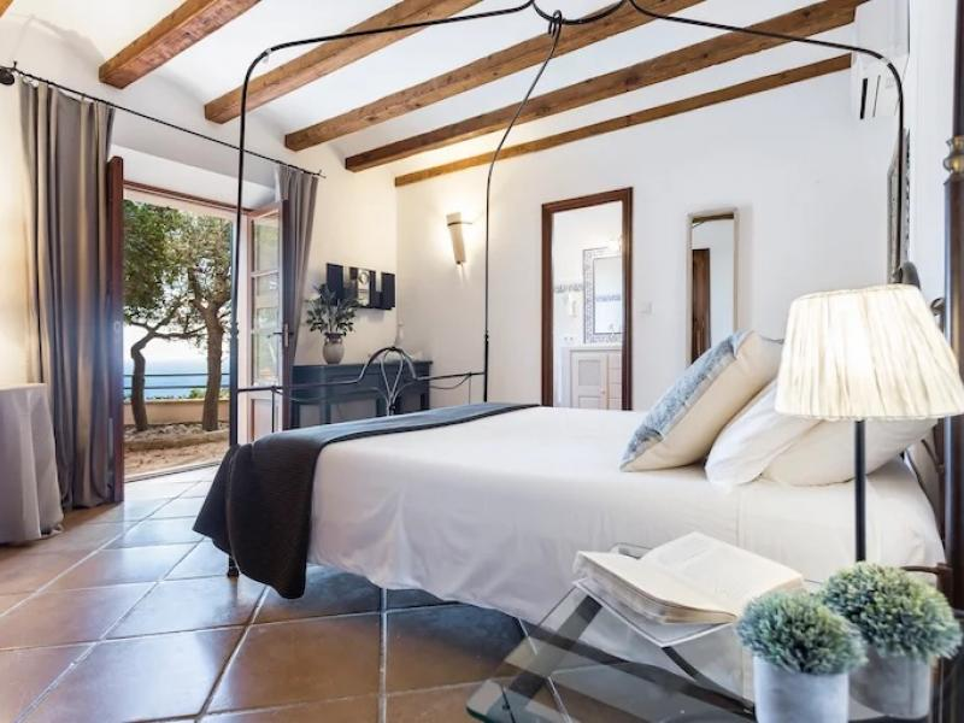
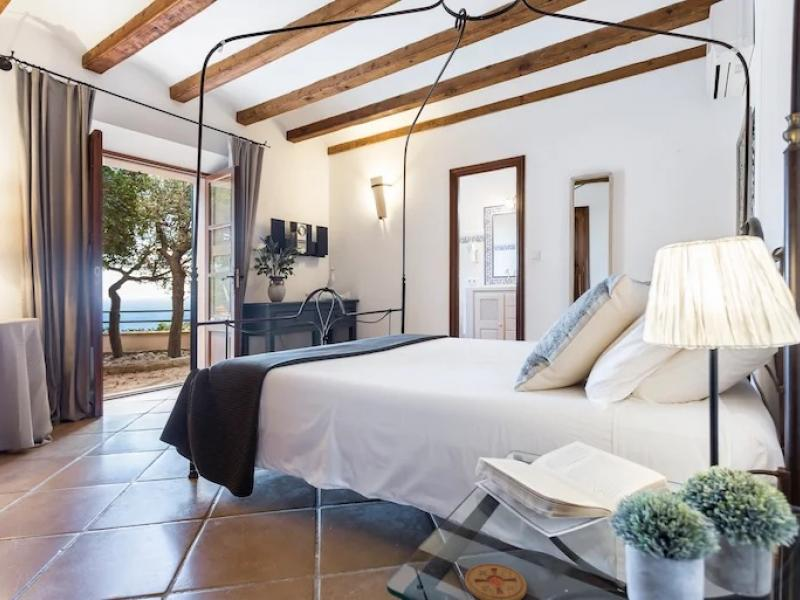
+ coaster (495, 582)
